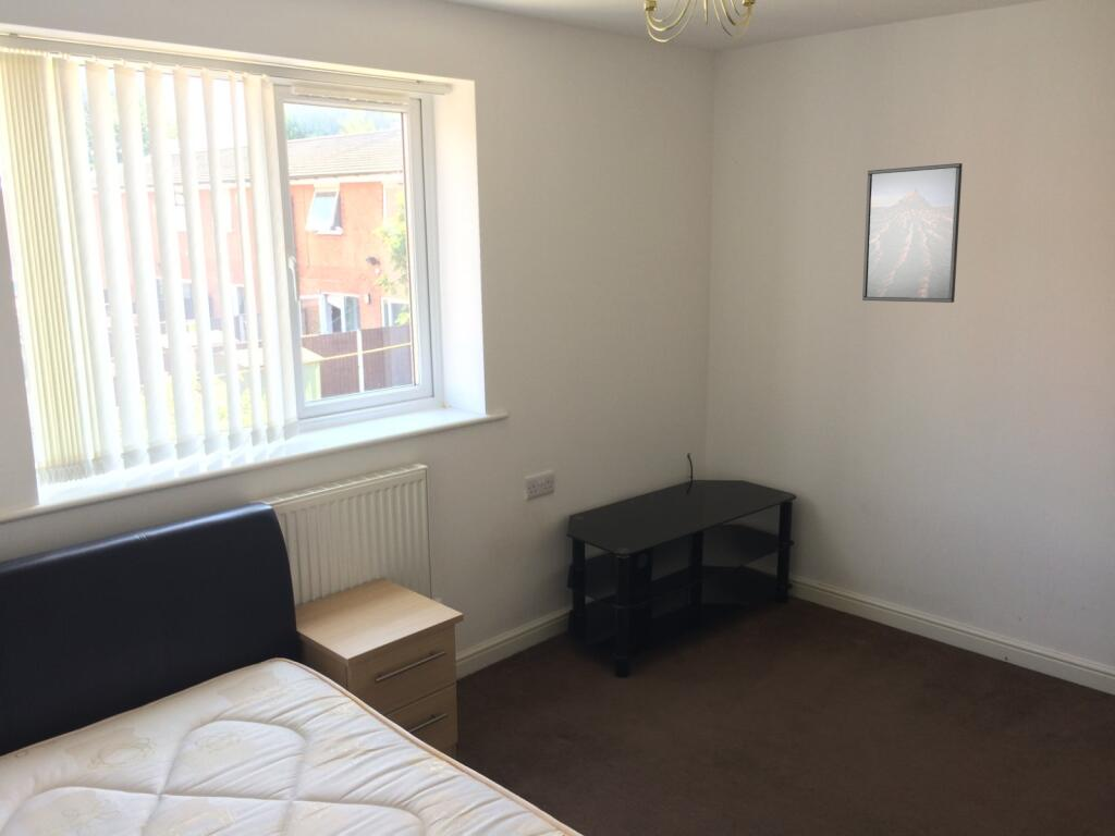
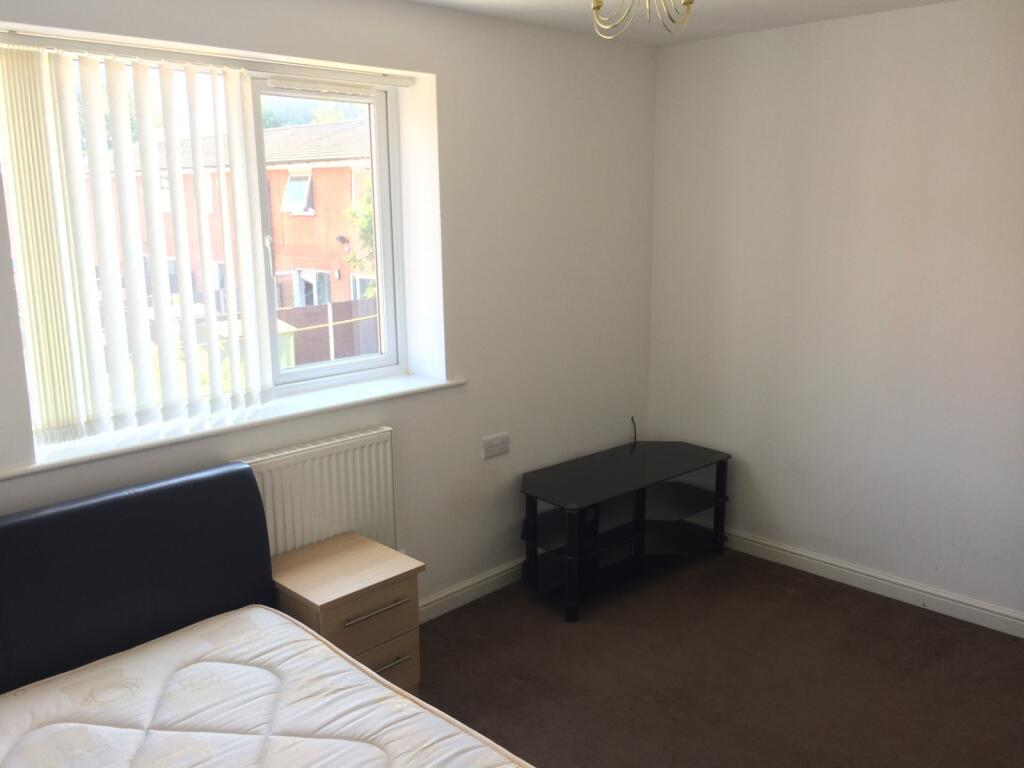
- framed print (909, 234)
